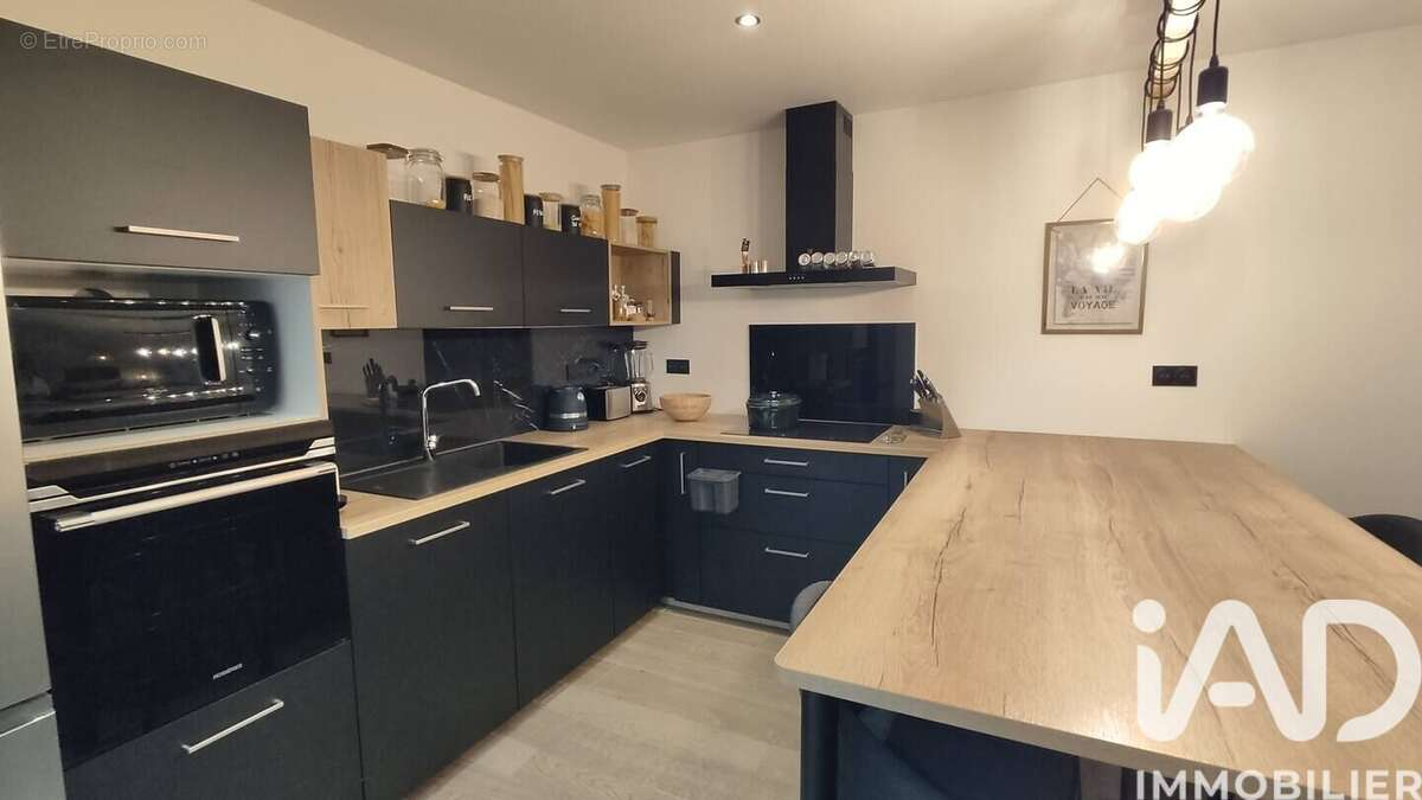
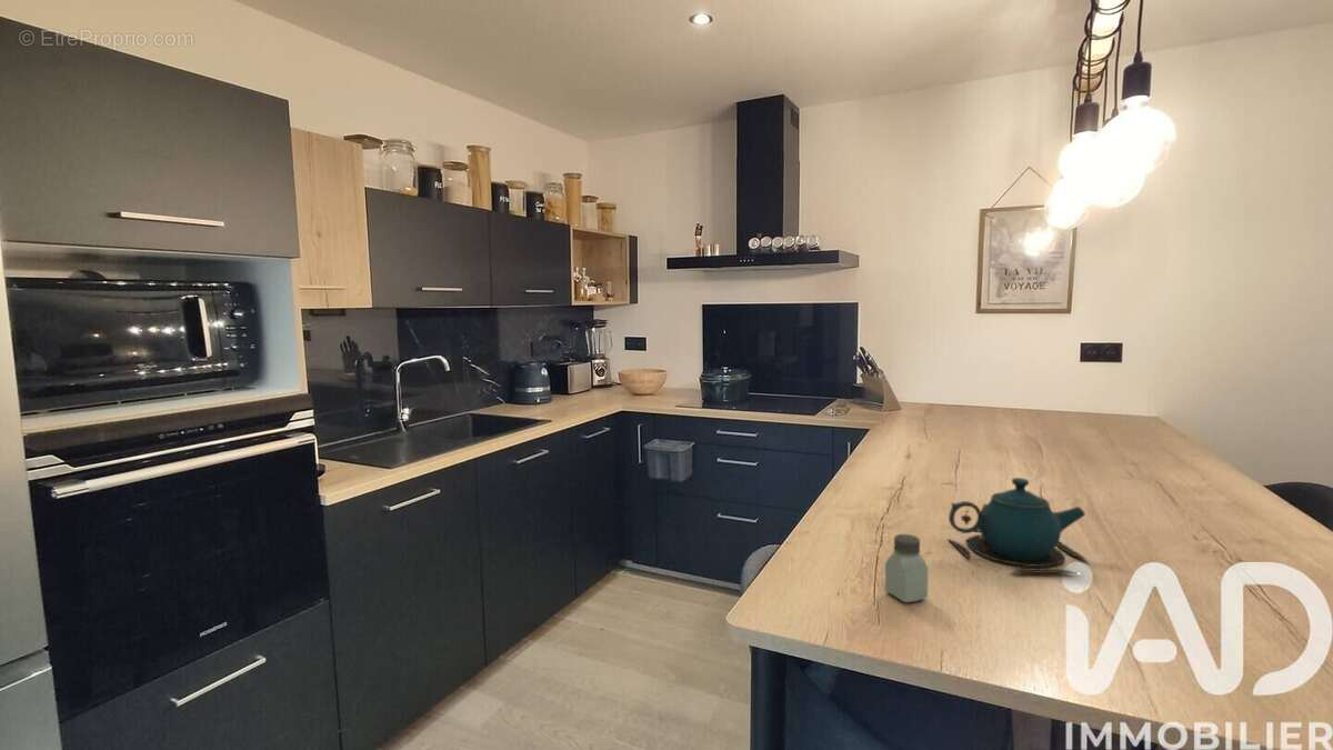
+ teapot (1013, 514)
+ saltshaker (906, 567)
